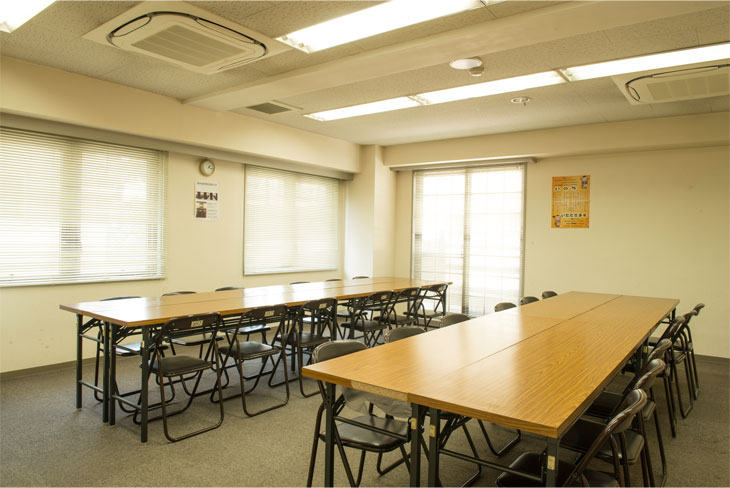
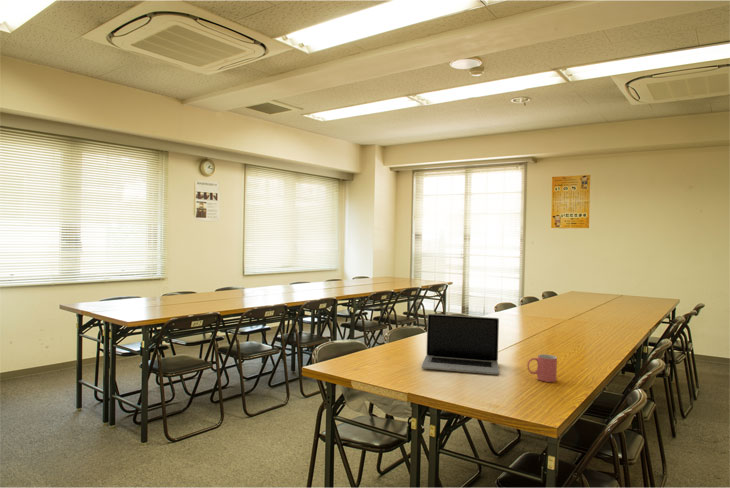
+ laptop (461, 342)
+ mug (541, 367)
